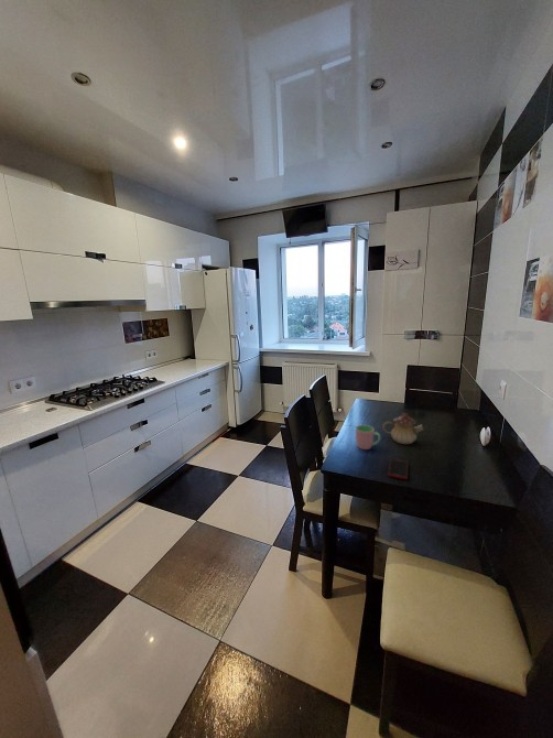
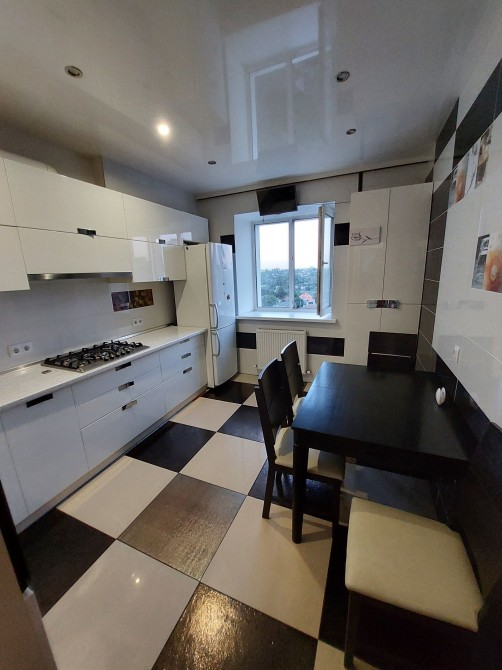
- teapot (402, 426)
- cell phone (398, 468)
- cup (367, 437)
